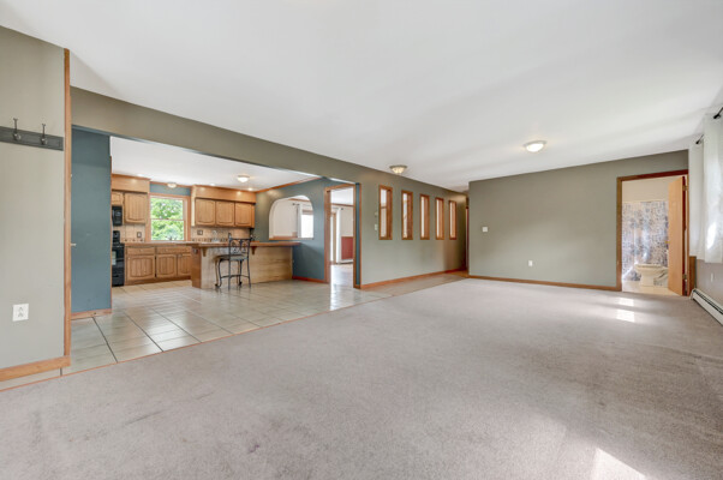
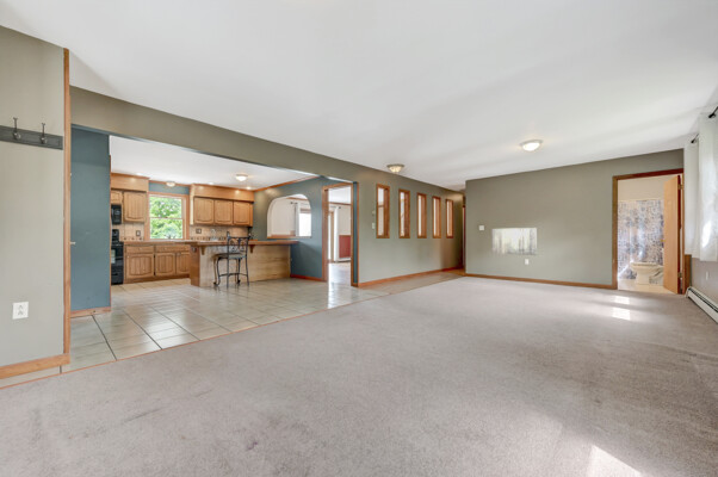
+ wall art (513, 241)
